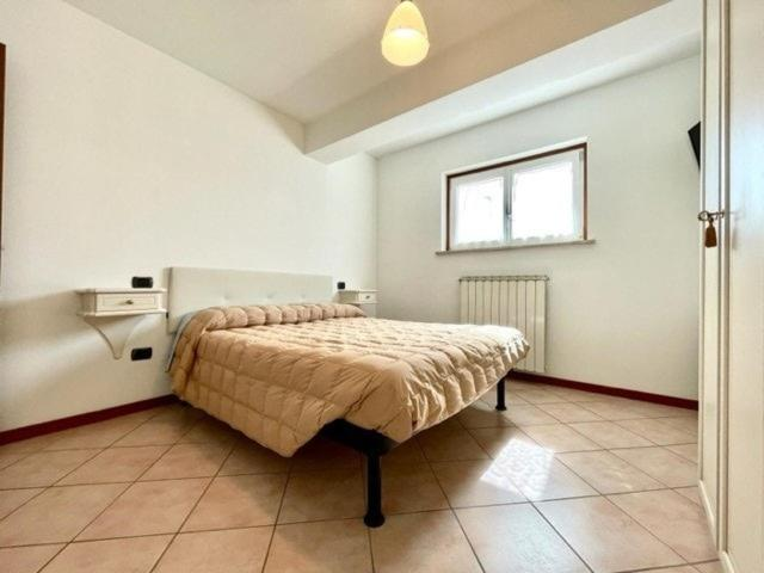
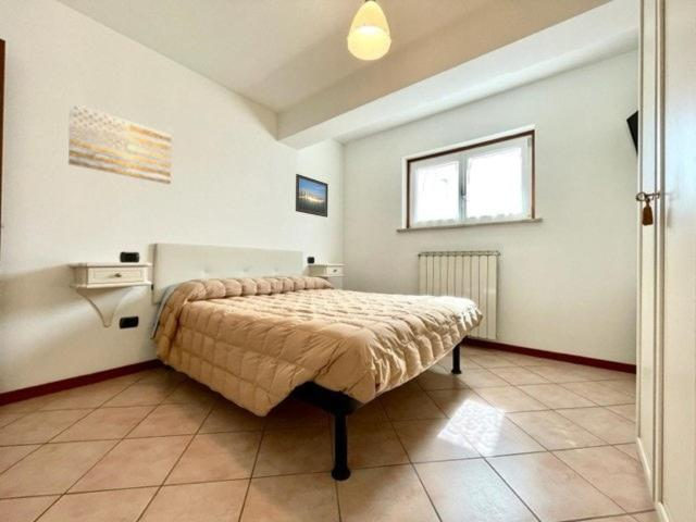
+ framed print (312, 196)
+ wall art (125, 147)
